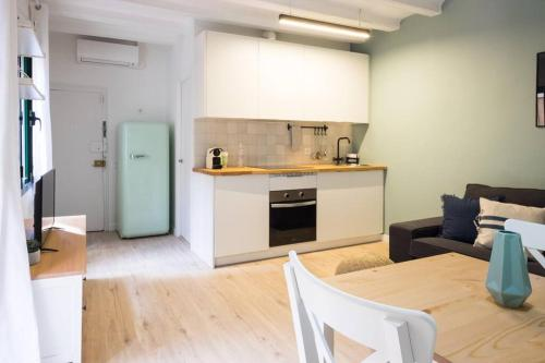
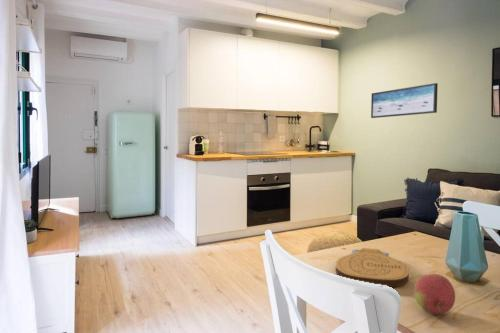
+ fruit (434, 293)
+ wall art (401, 102)
+ key chain (370, 260)
